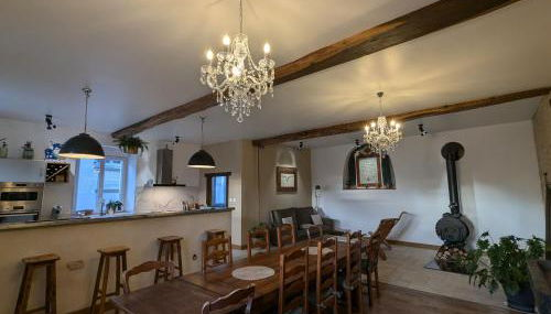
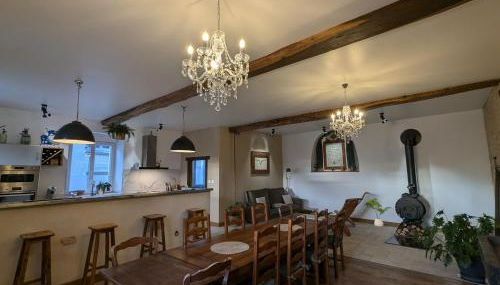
+ house plant (379, 211)
